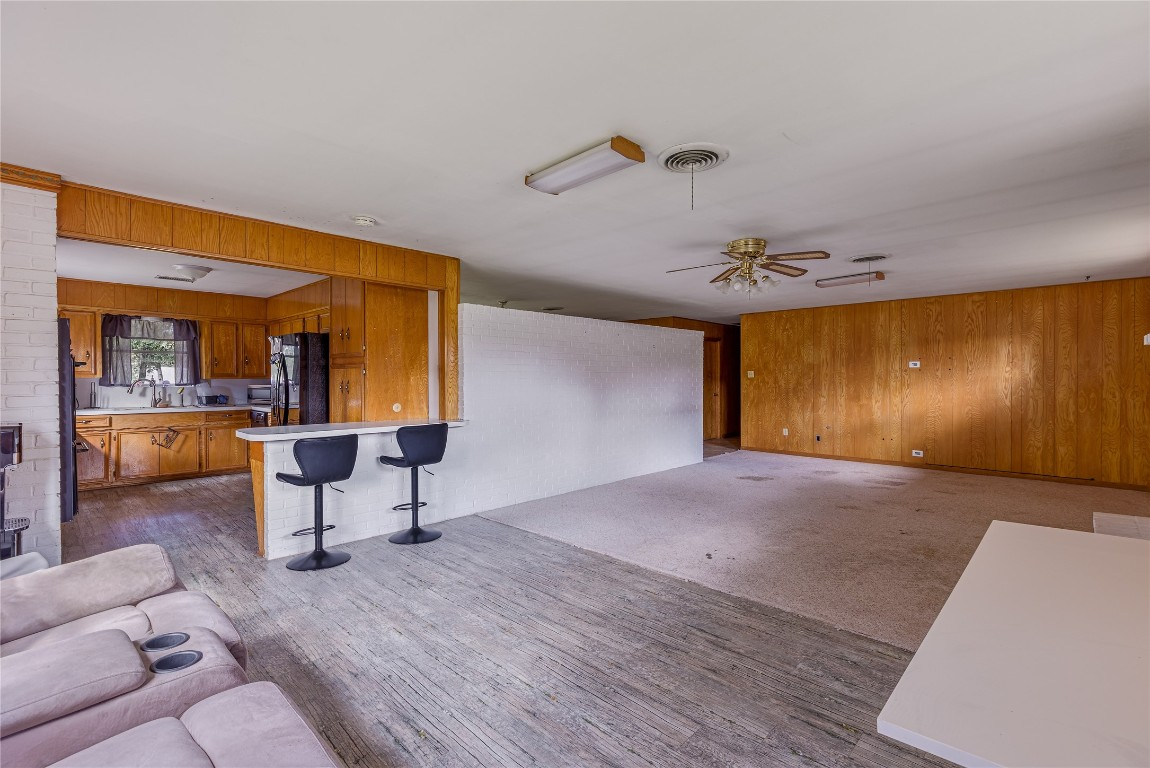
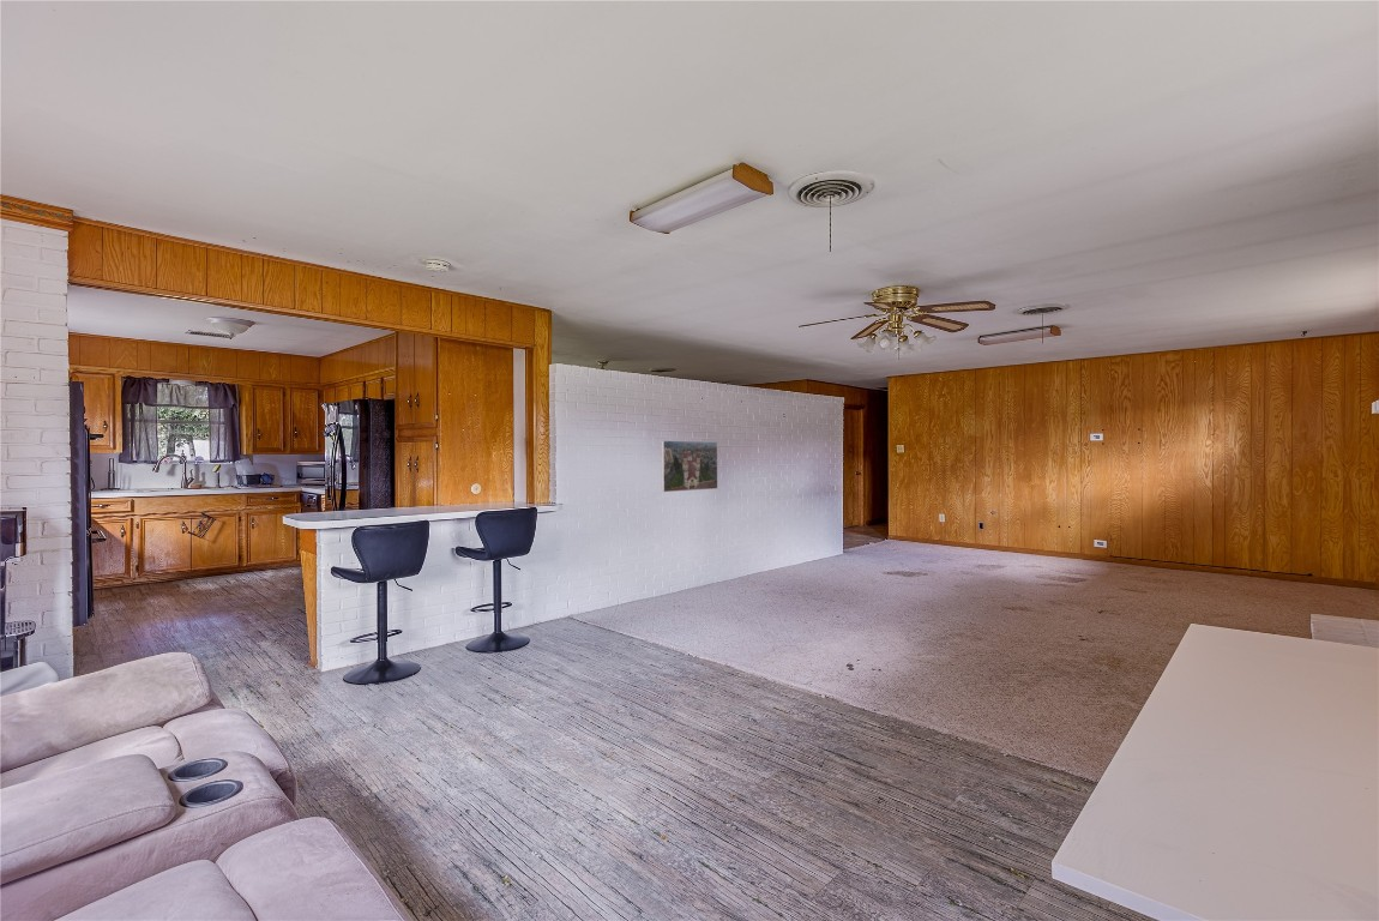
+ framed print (690, 465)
